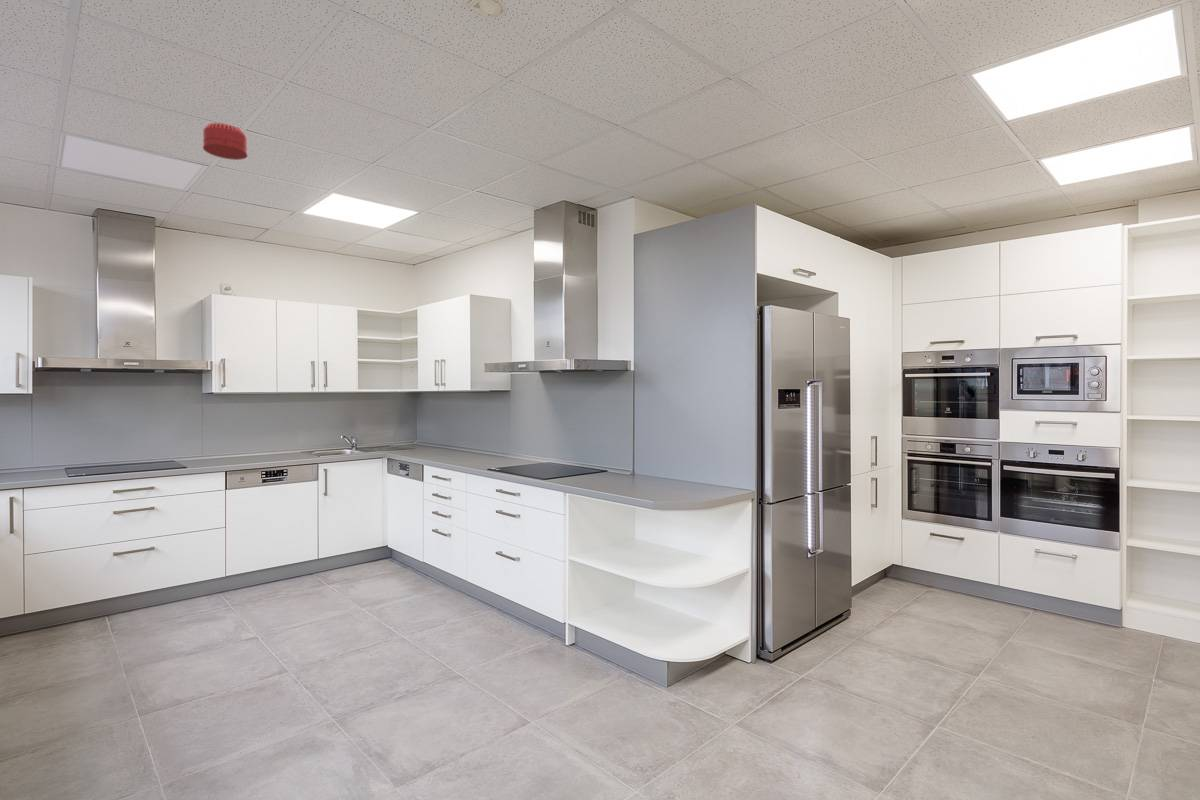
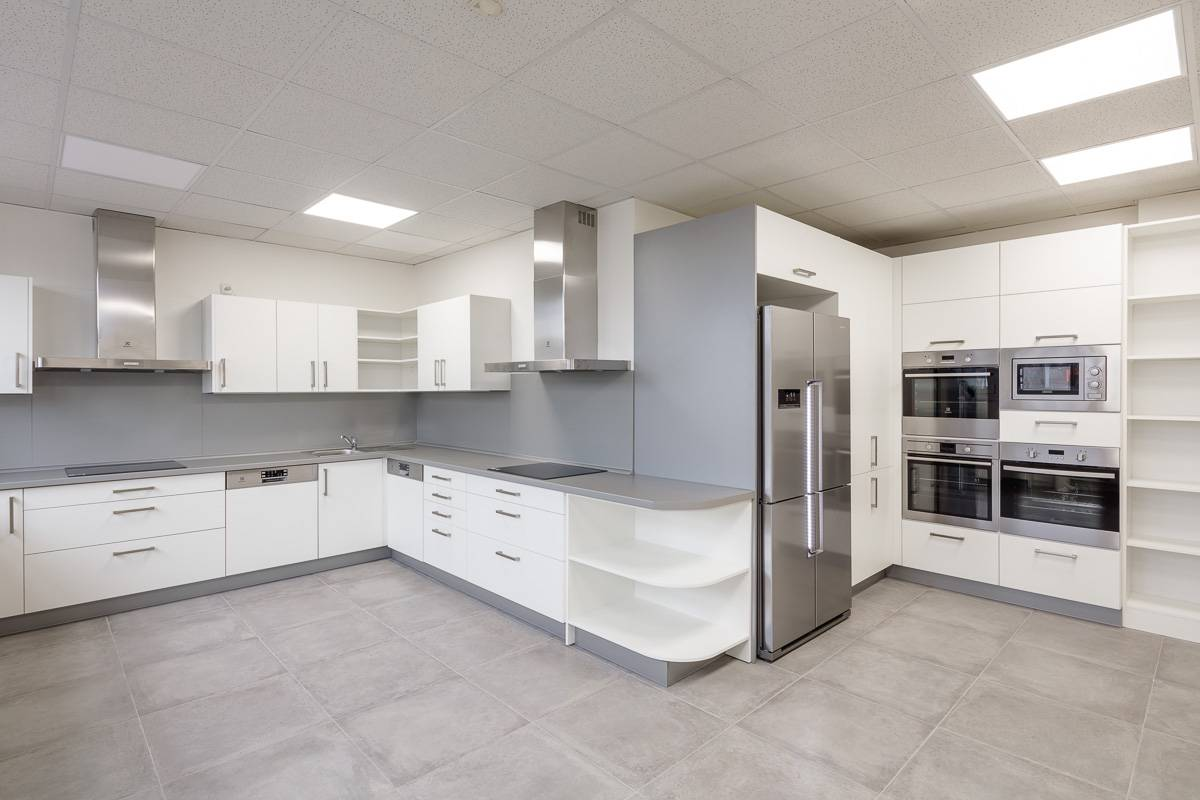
- smoke detector (225, 140)
